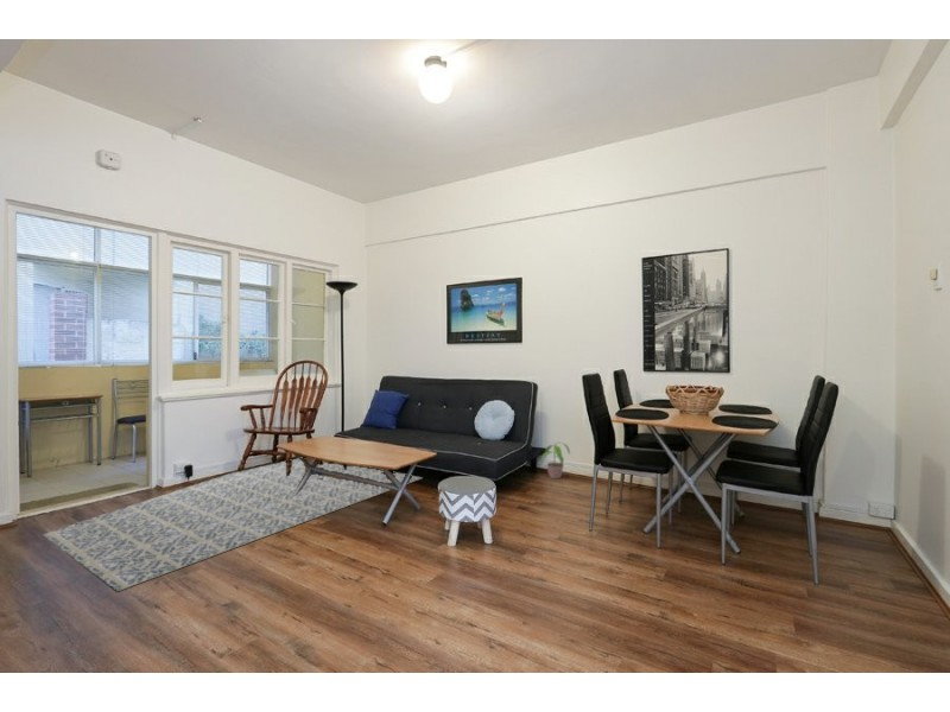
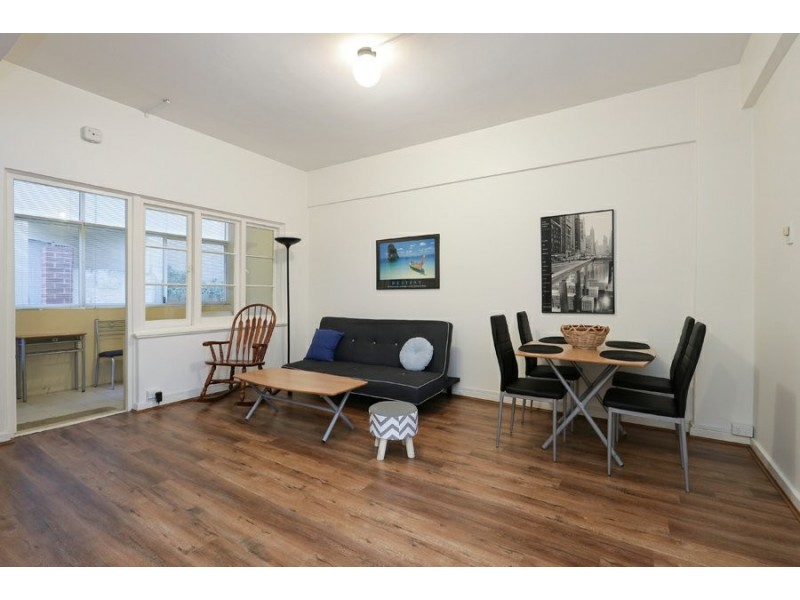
- potted plant (553, 459)
- area rug (253, 495)
